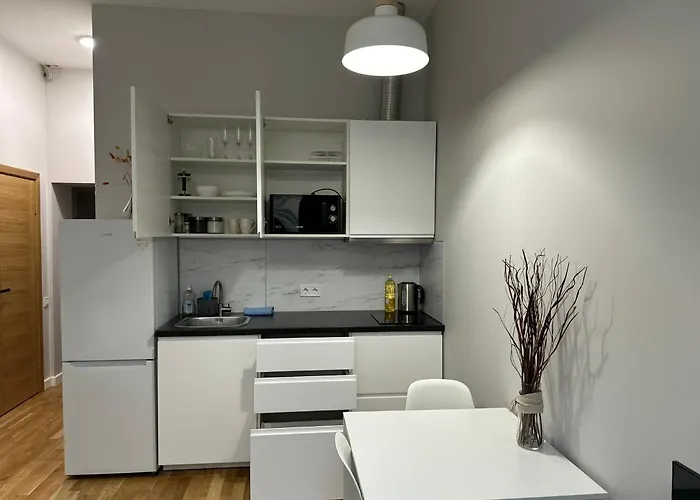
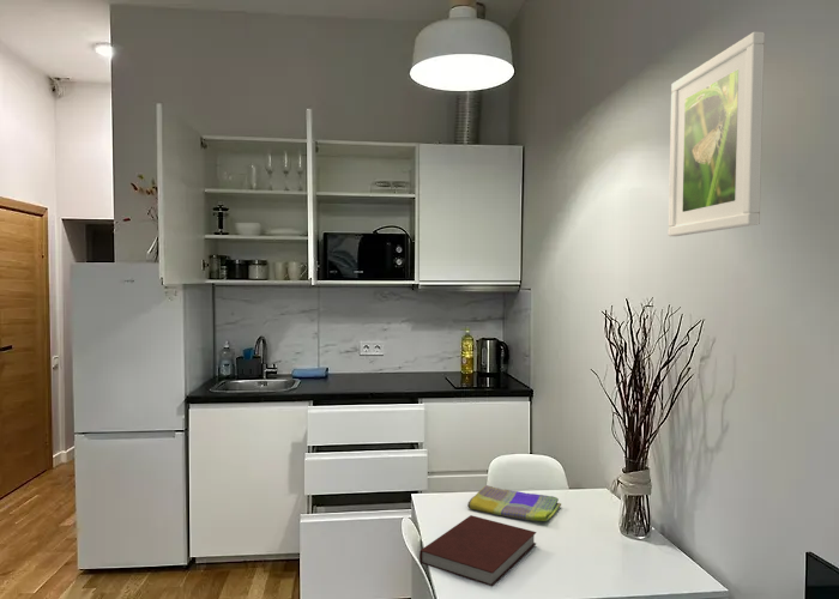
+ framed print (710, 146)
+ dish towel (513, 502)
+ notebook (479, 546)
